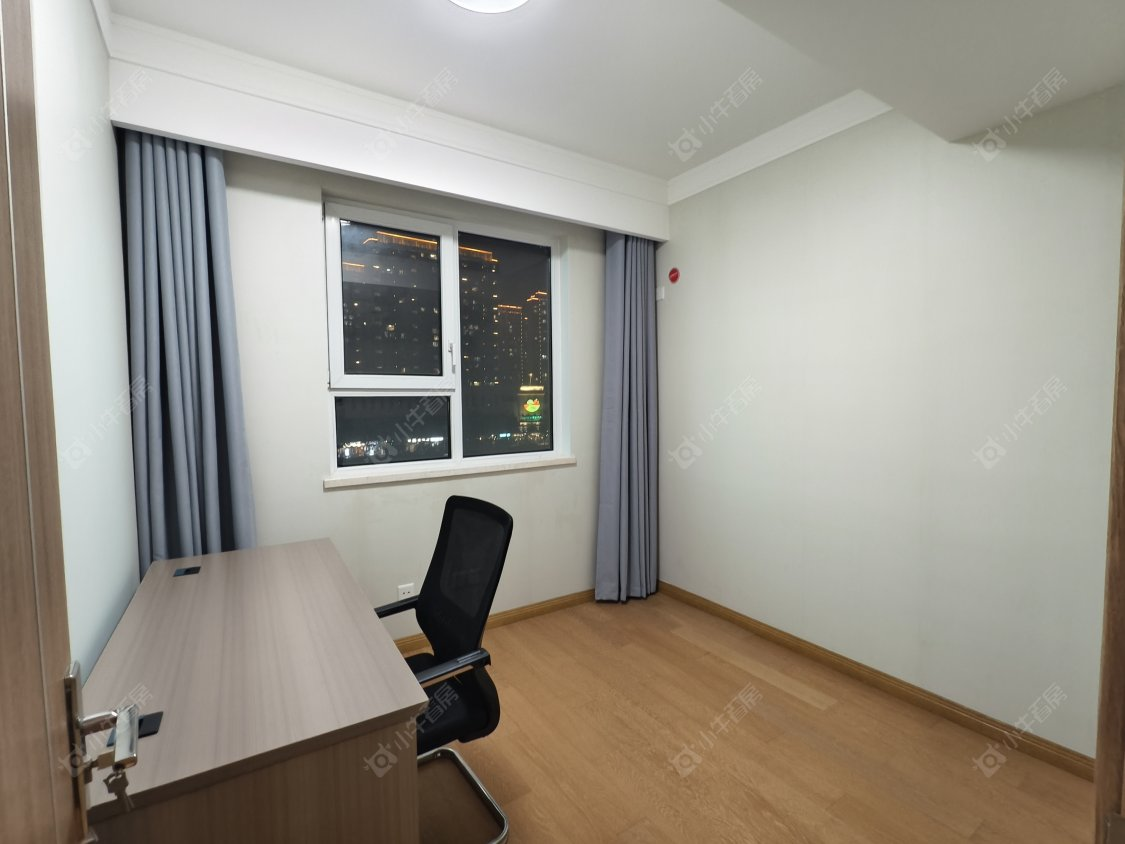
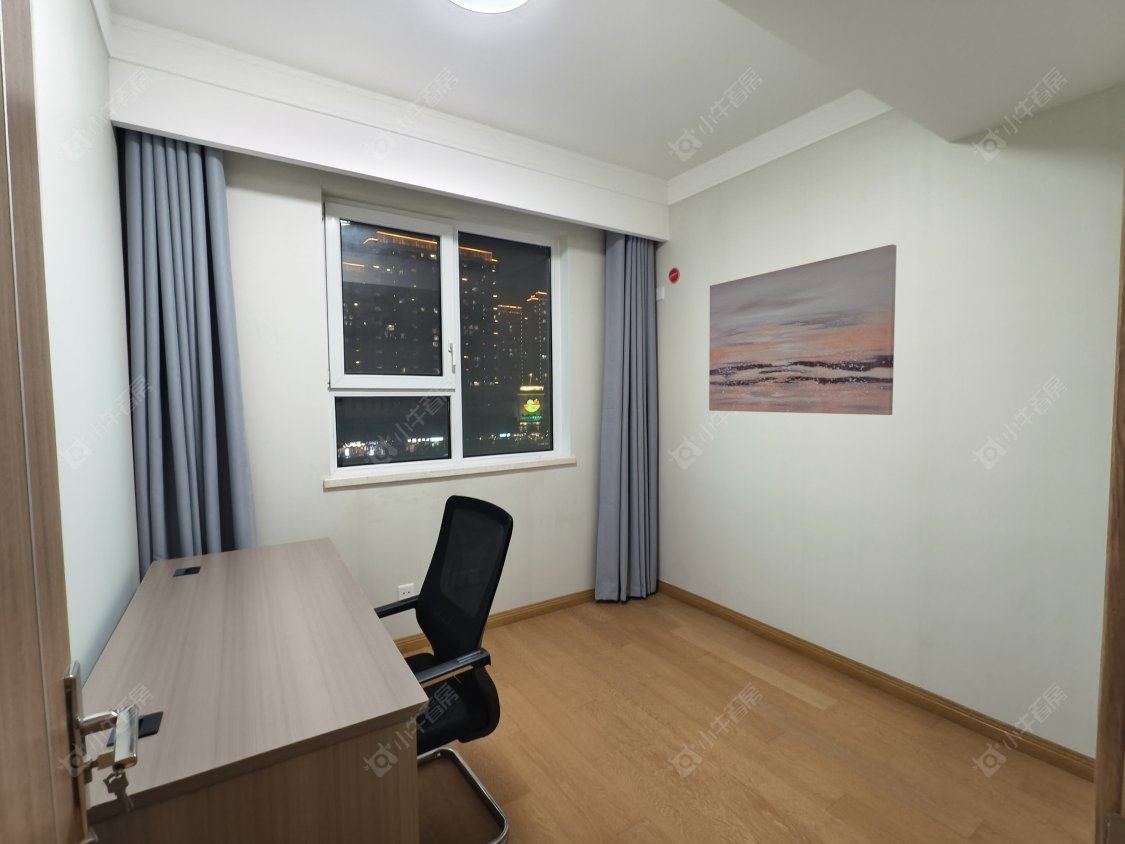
+ wall art (788, 340)
